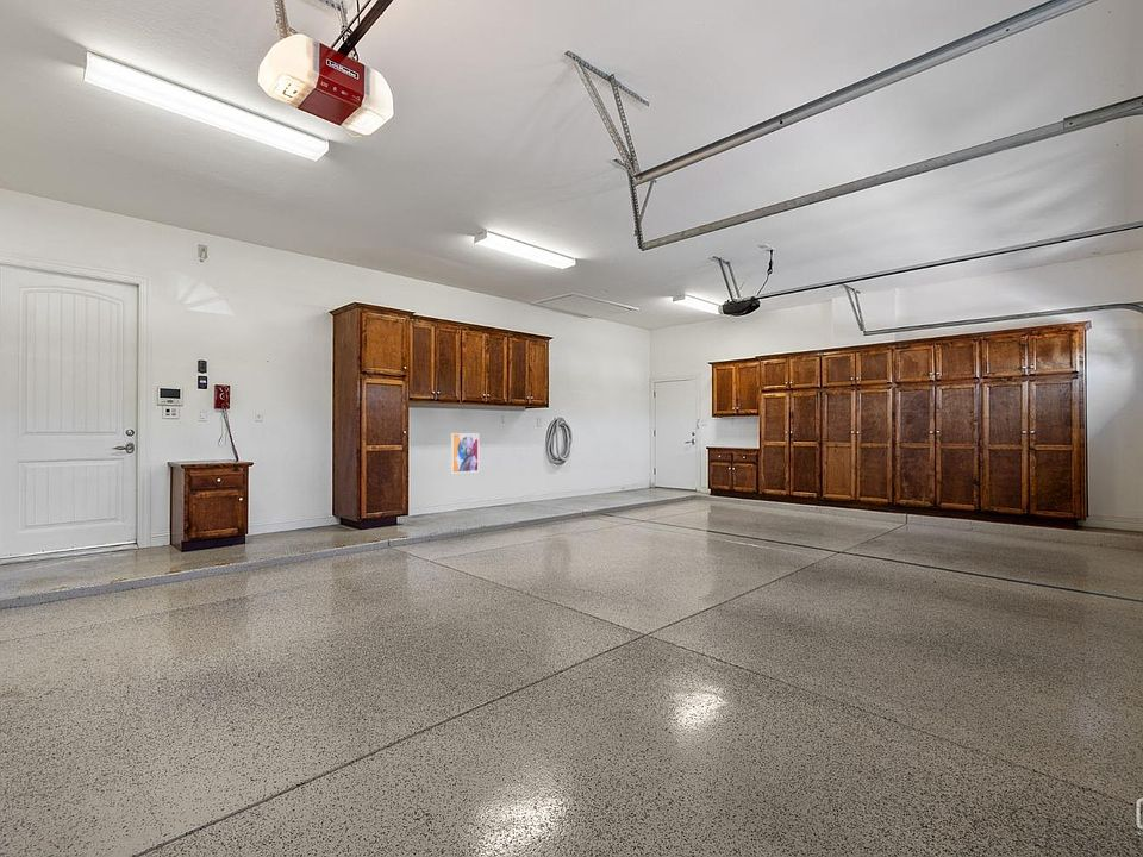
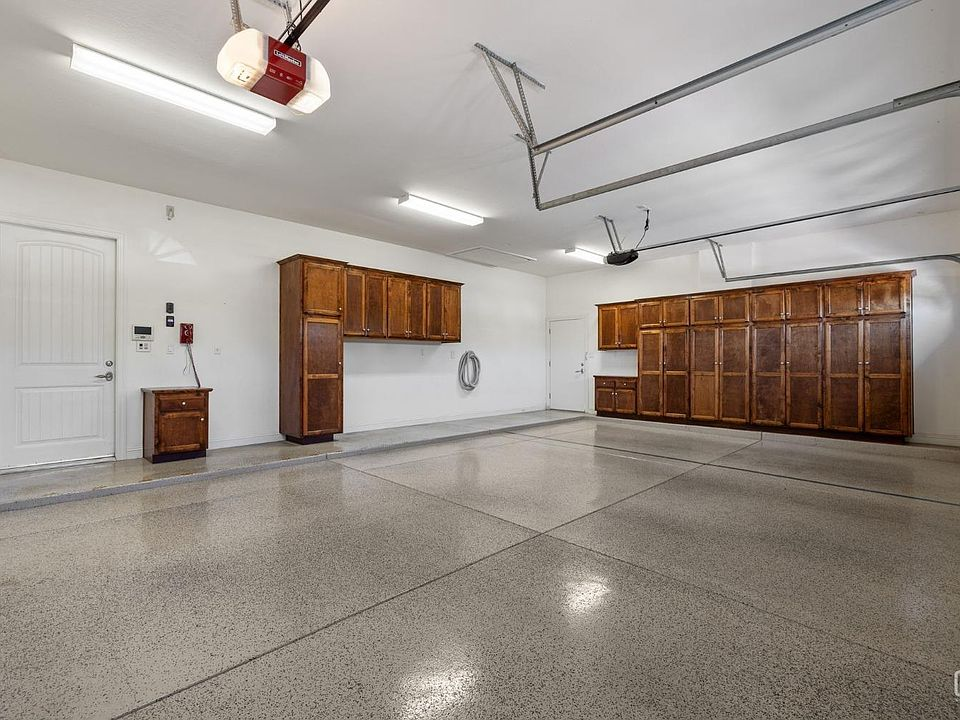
- wall art (464, 452)
